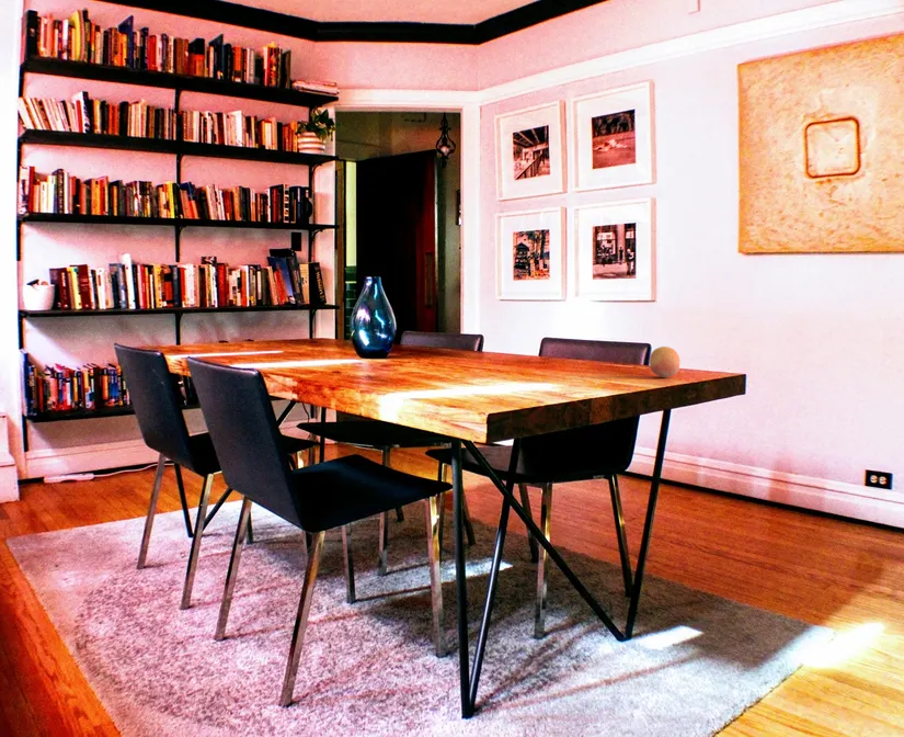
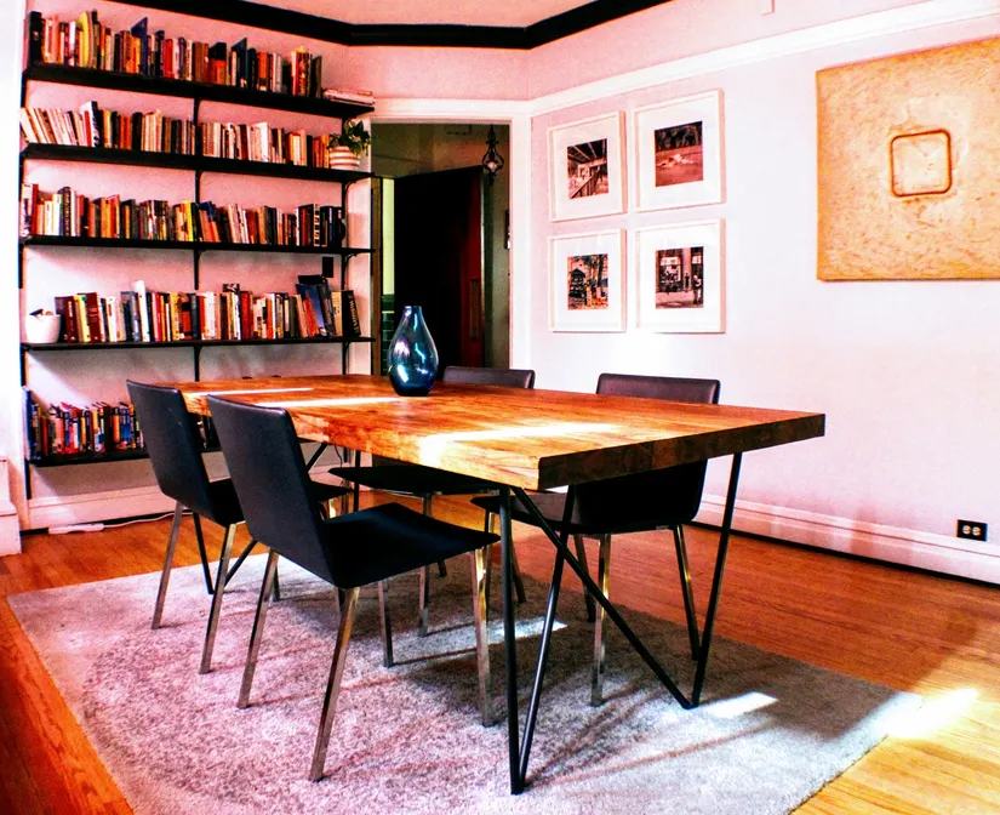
- fruit (664, 361)
